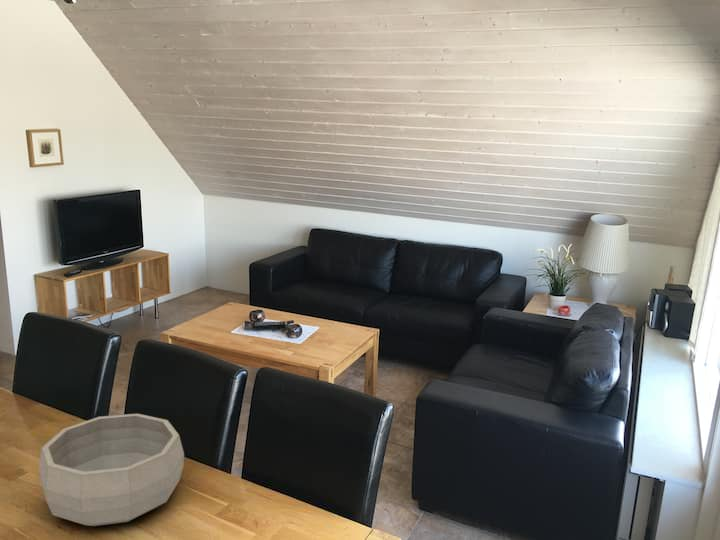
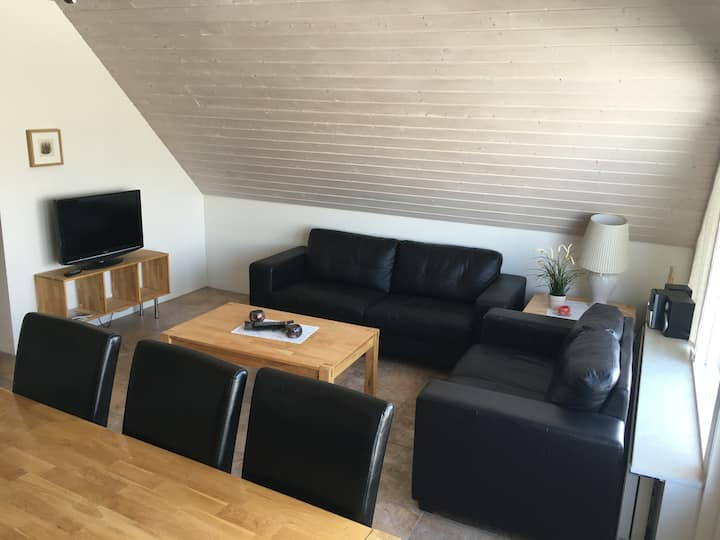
- decorative bowl (113, 469)
